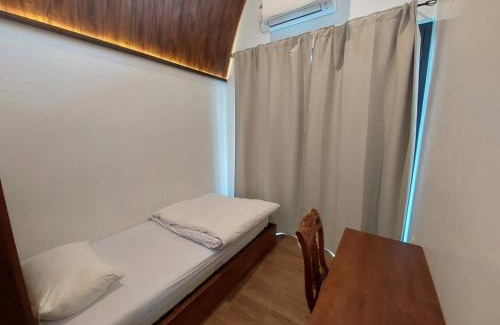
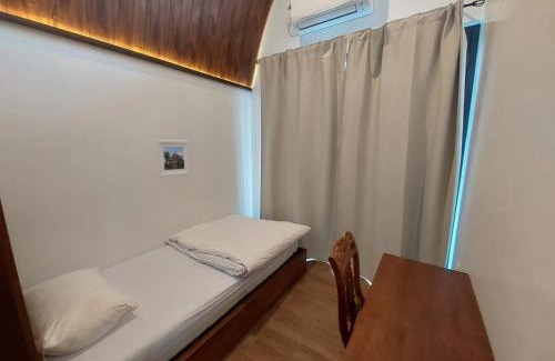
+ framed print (173, 158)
